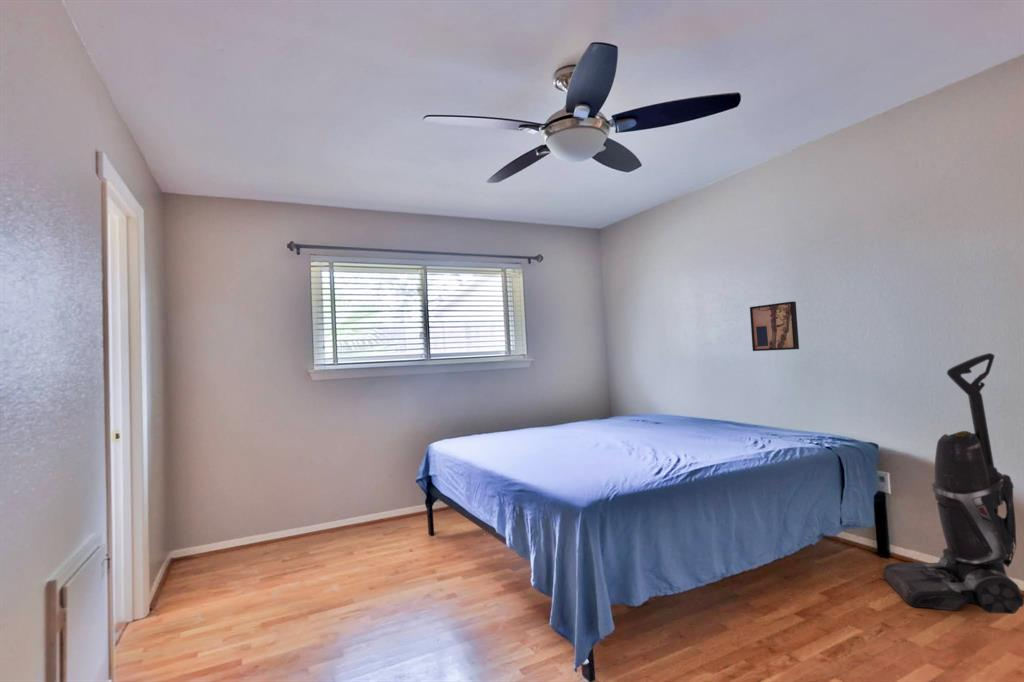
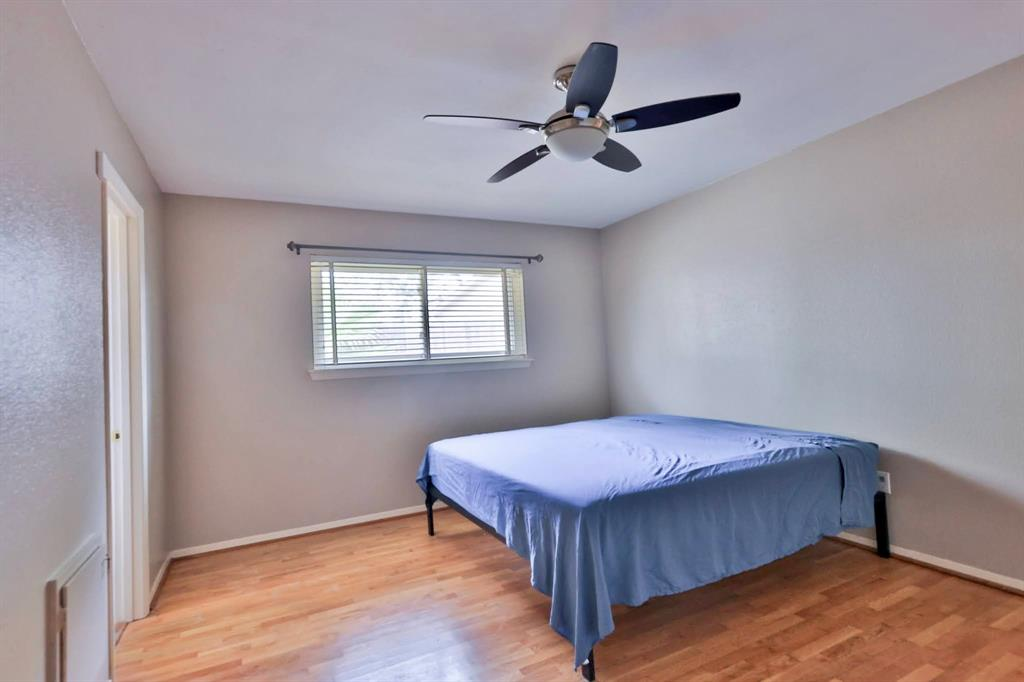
- wall art (773, 327)
- vacuum cleaner (937, 473)
